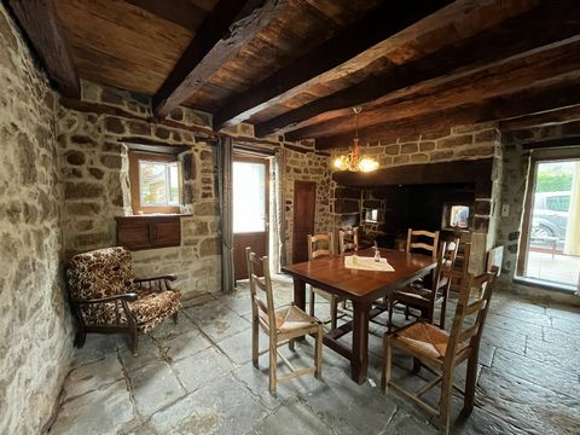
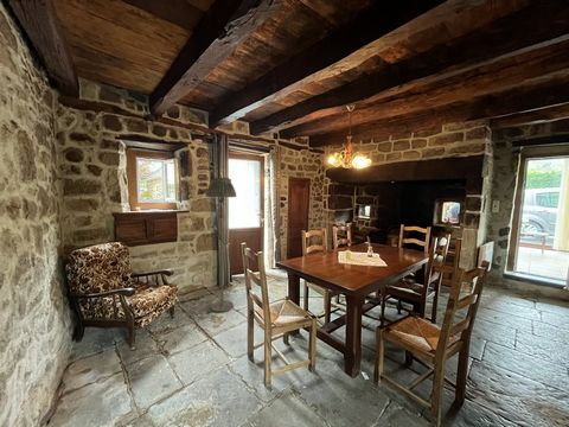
+ floor lamp (220, 243)
